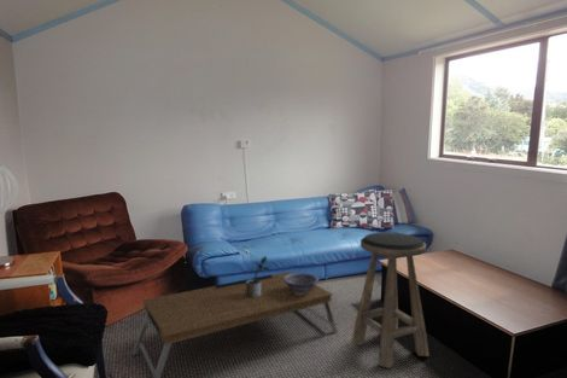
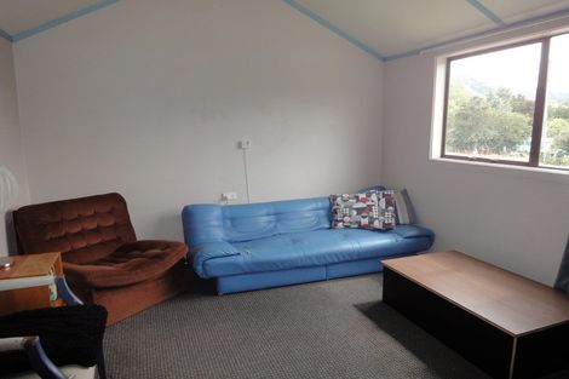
- stool (391, 293)
- coffee table (240, 319)
- potted plant (256, 274)
- decorative bowl (300, 283)
